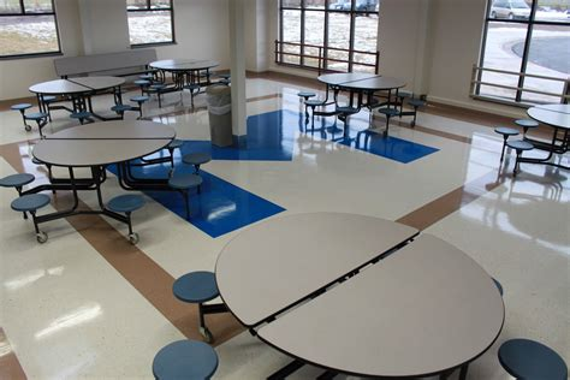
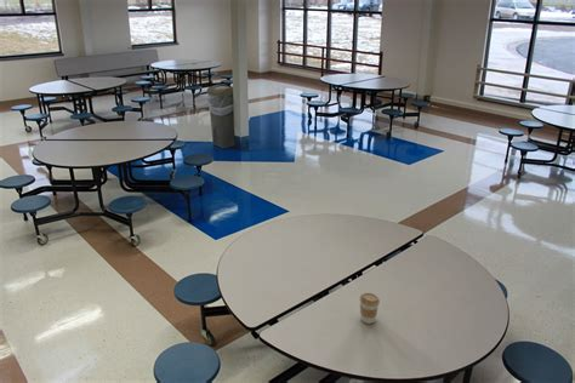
+ coffee cup (369, 307)
